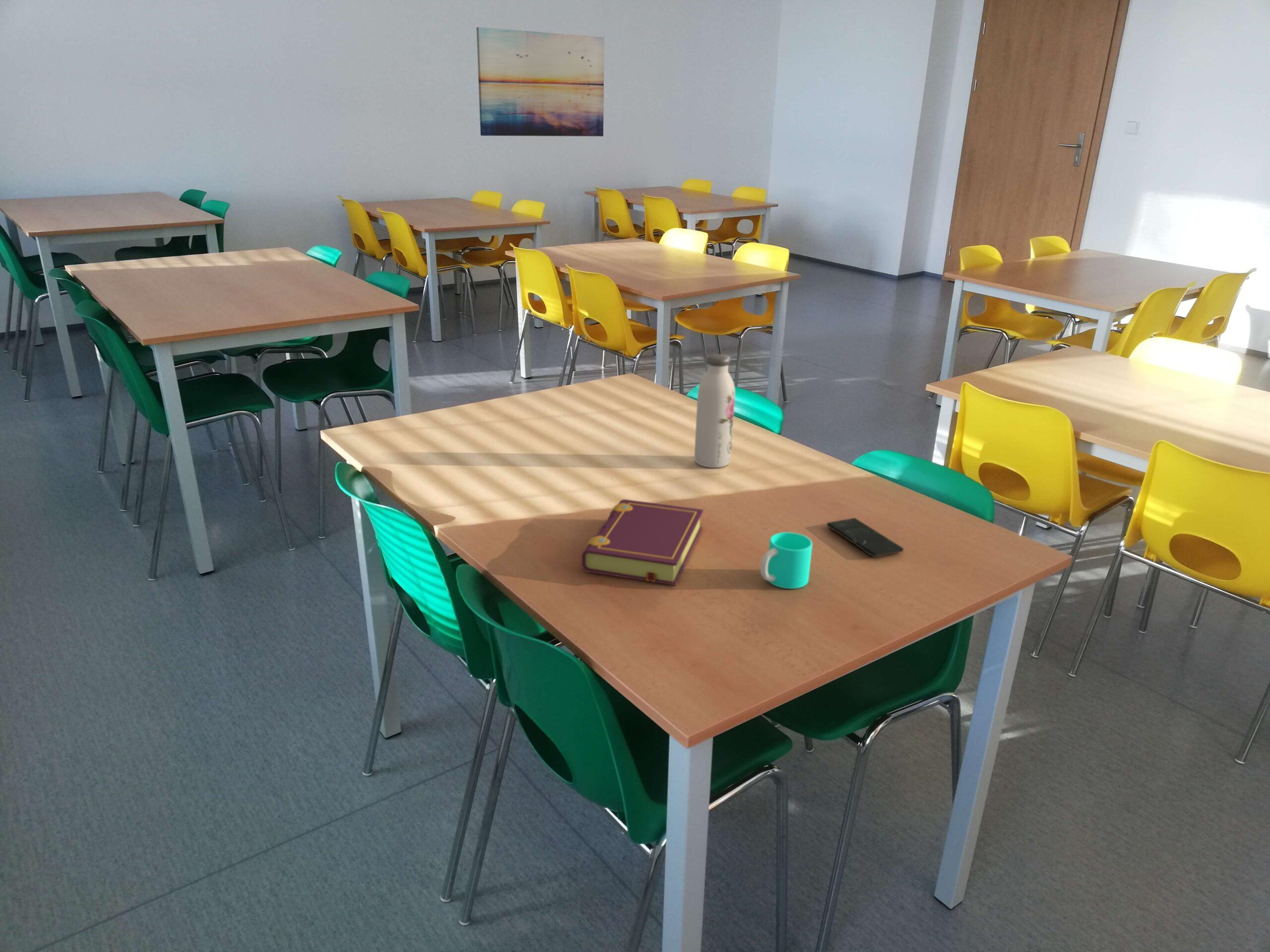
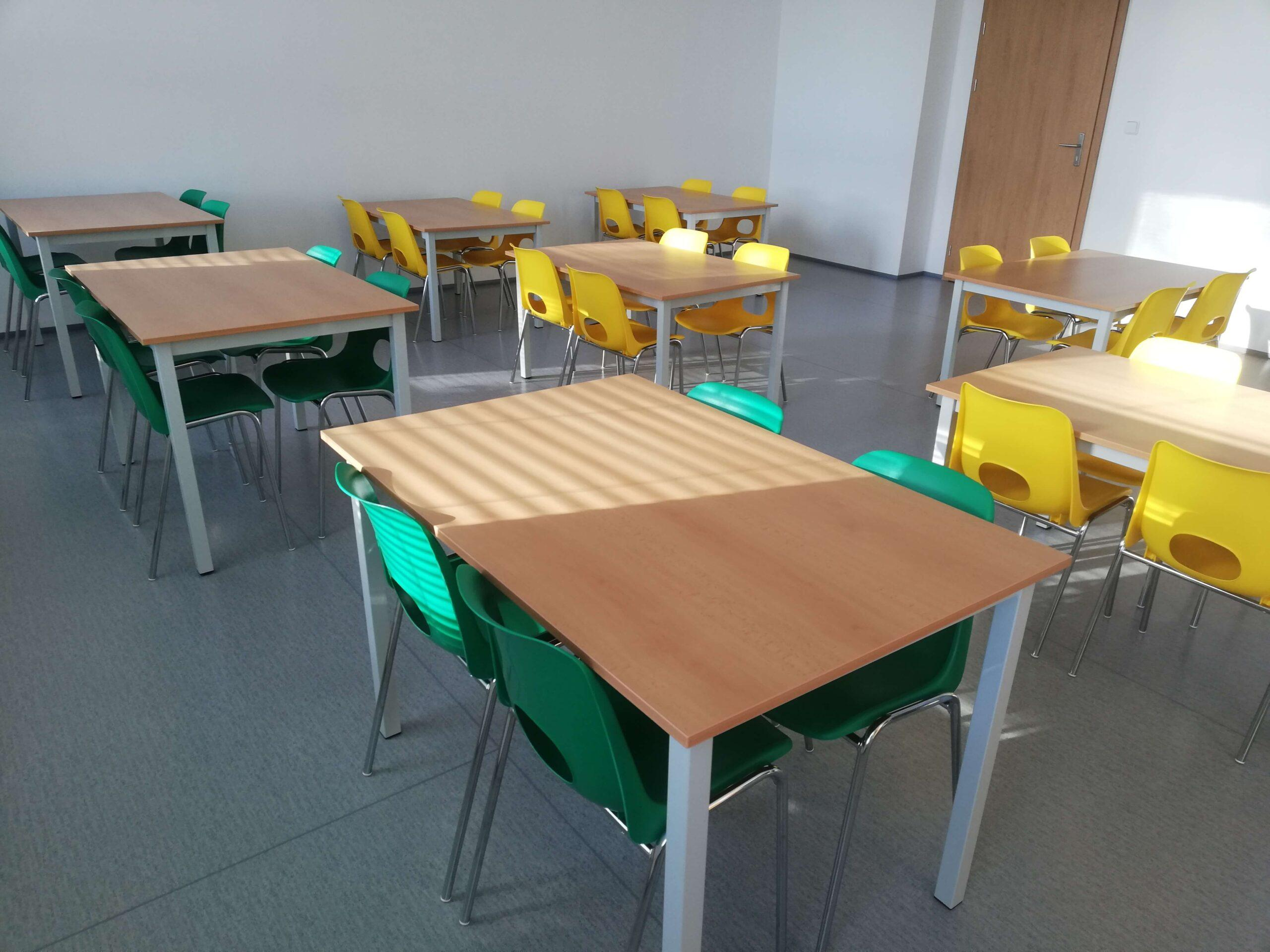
- wall art (544, 85)
- smartphone (864, 536)
- cup (783, 562)
- book (644, 539)
- water bottle (715, 410)
